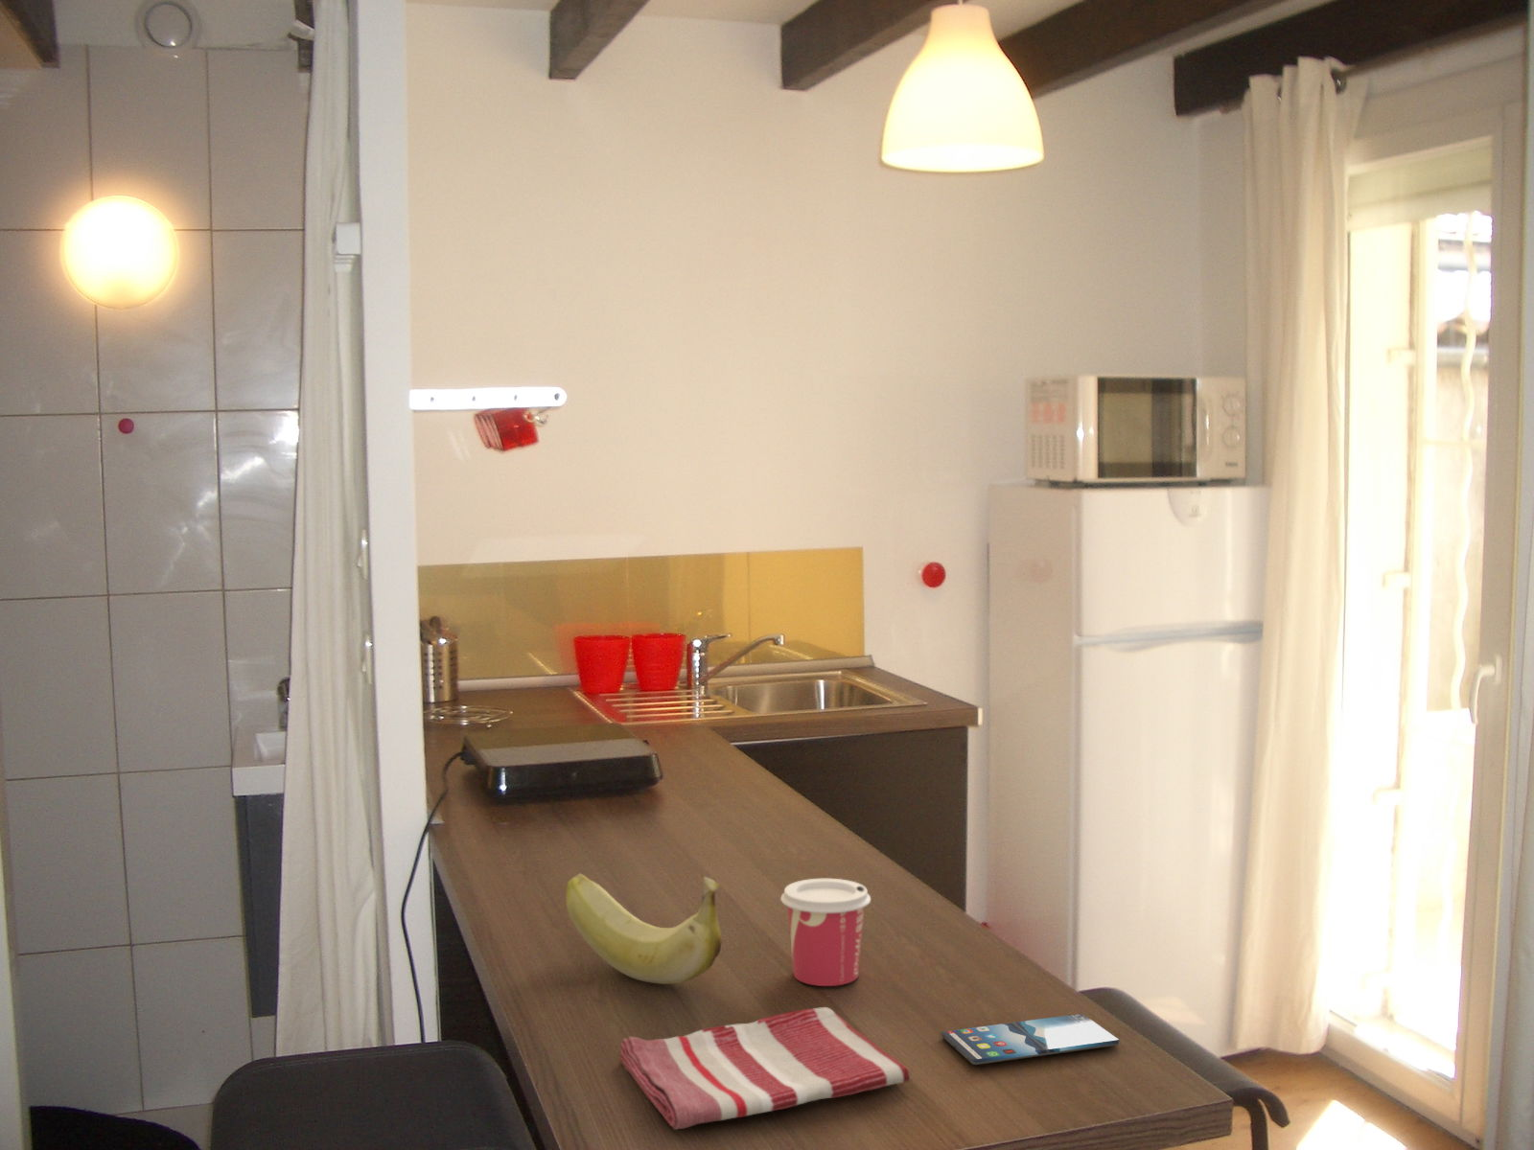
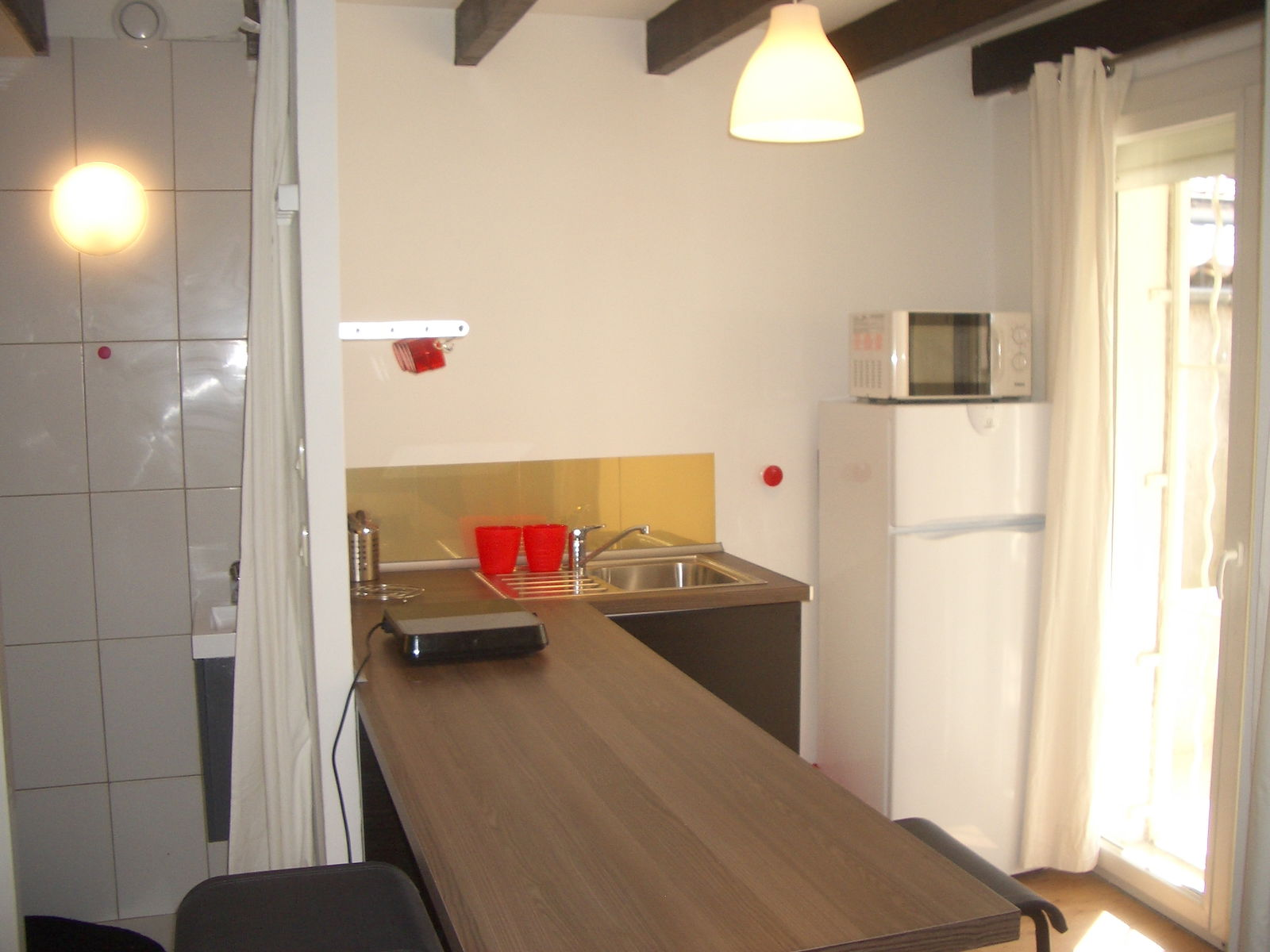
- cup (825, 931)
- dish towel (760, 1062)
- smartphone (1029, 1038)
- banana (641, 920)
